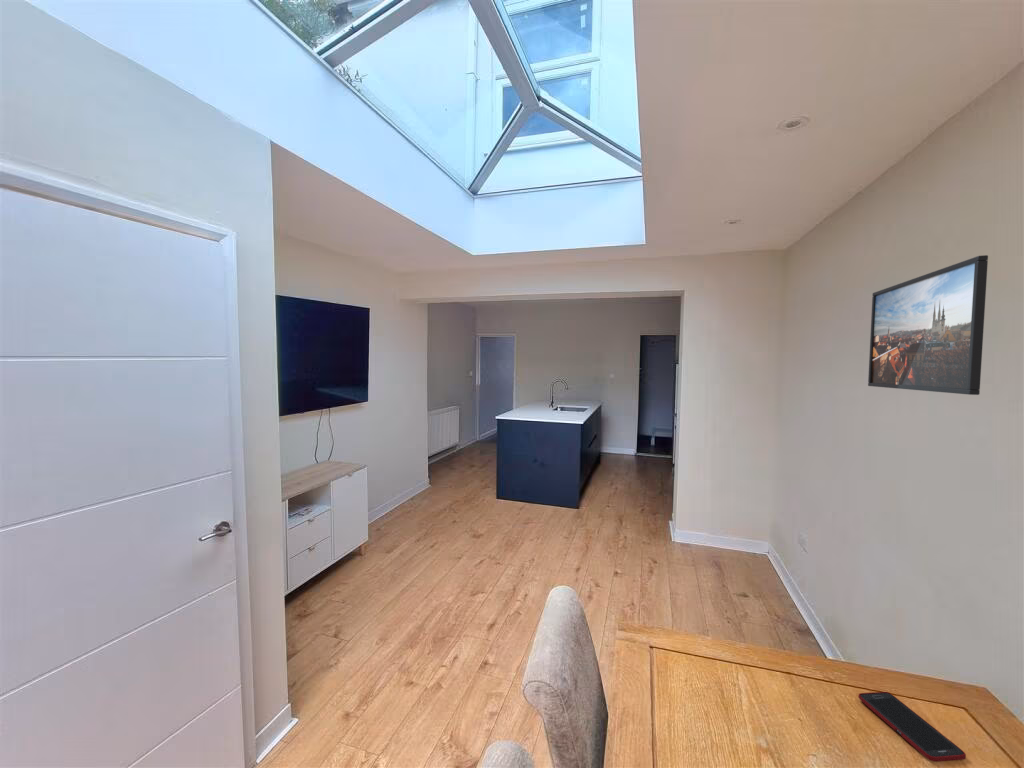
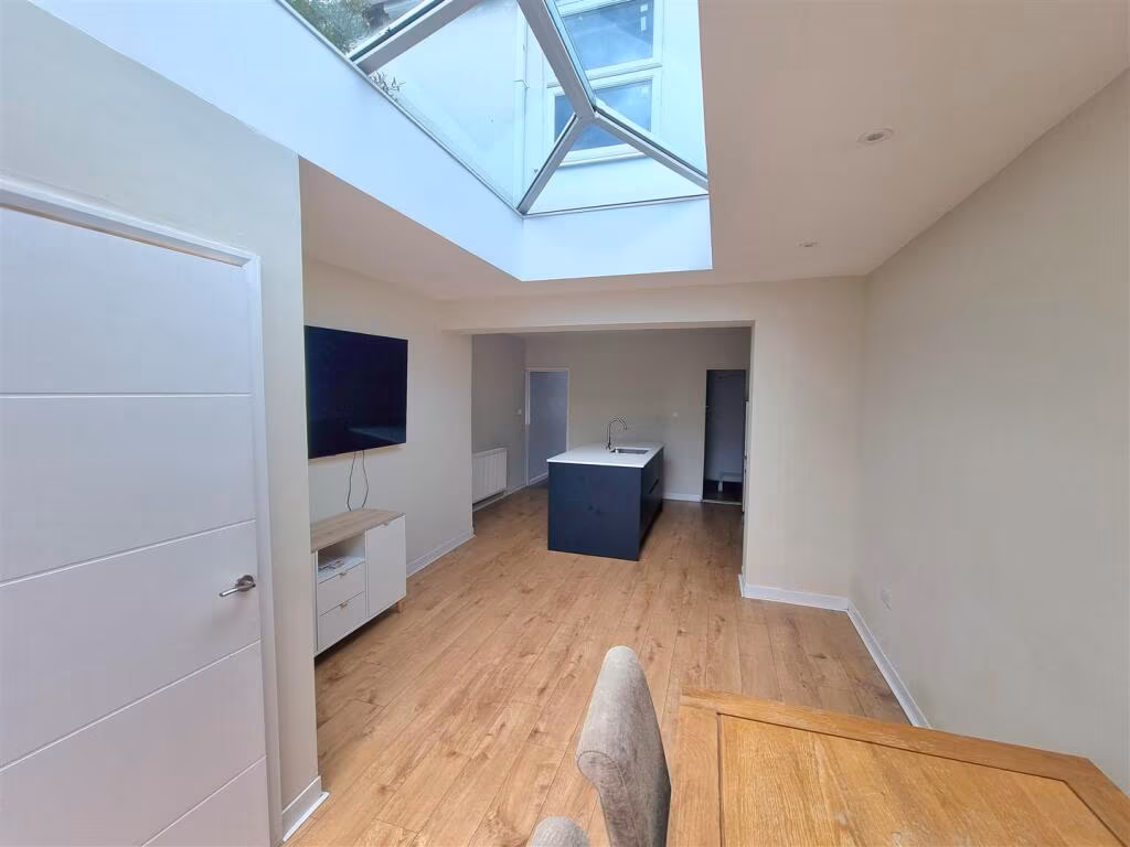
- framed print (915, 334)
- cell phone (907, 723)
